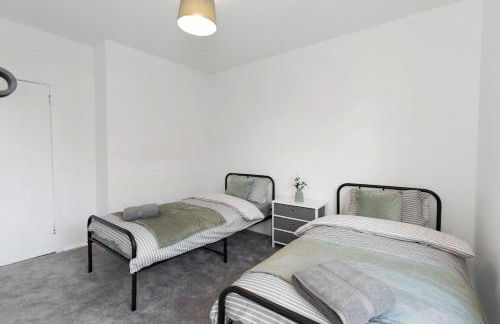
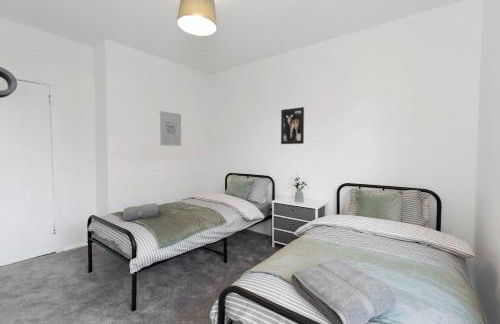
+ wall art (292, 126)
+ wall art (171, 129)
